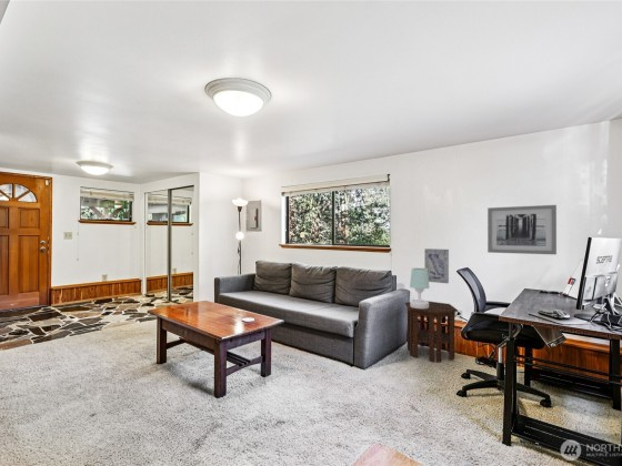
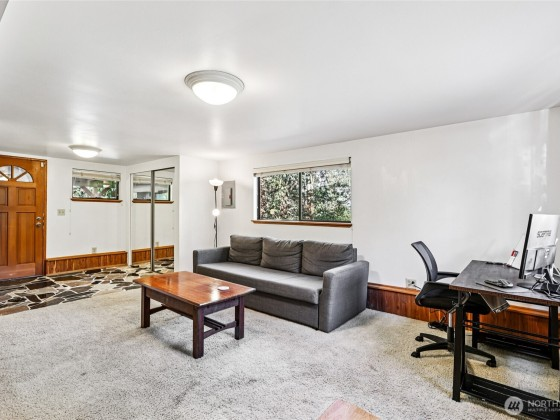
- wall art (435, 265)
- wall art (520, 230)
- side table (430, 330)
- table lamp (419, 287)
